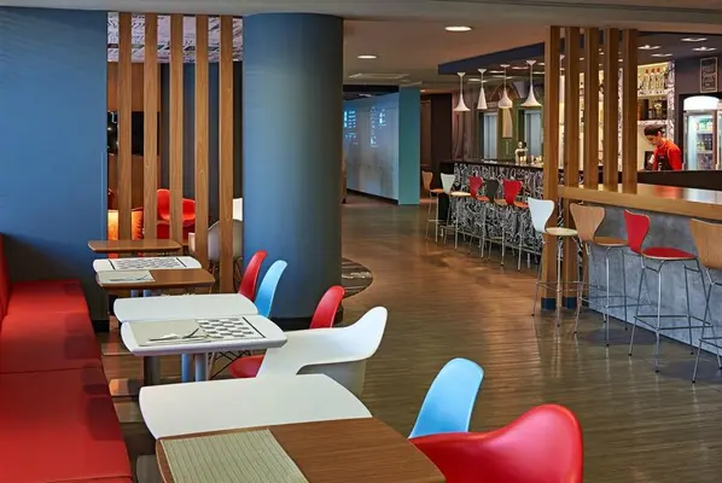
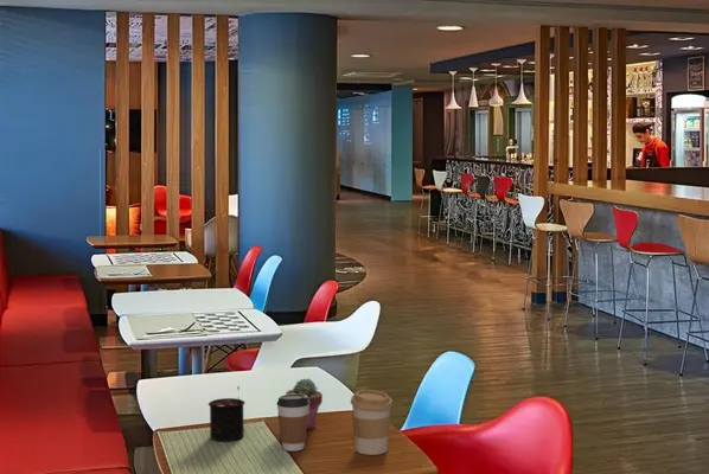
+ candle (226, 411)
+ coffee cup (371, 421)
+ coffee cup (293, 422)
+ potted succulent (308, 401)
